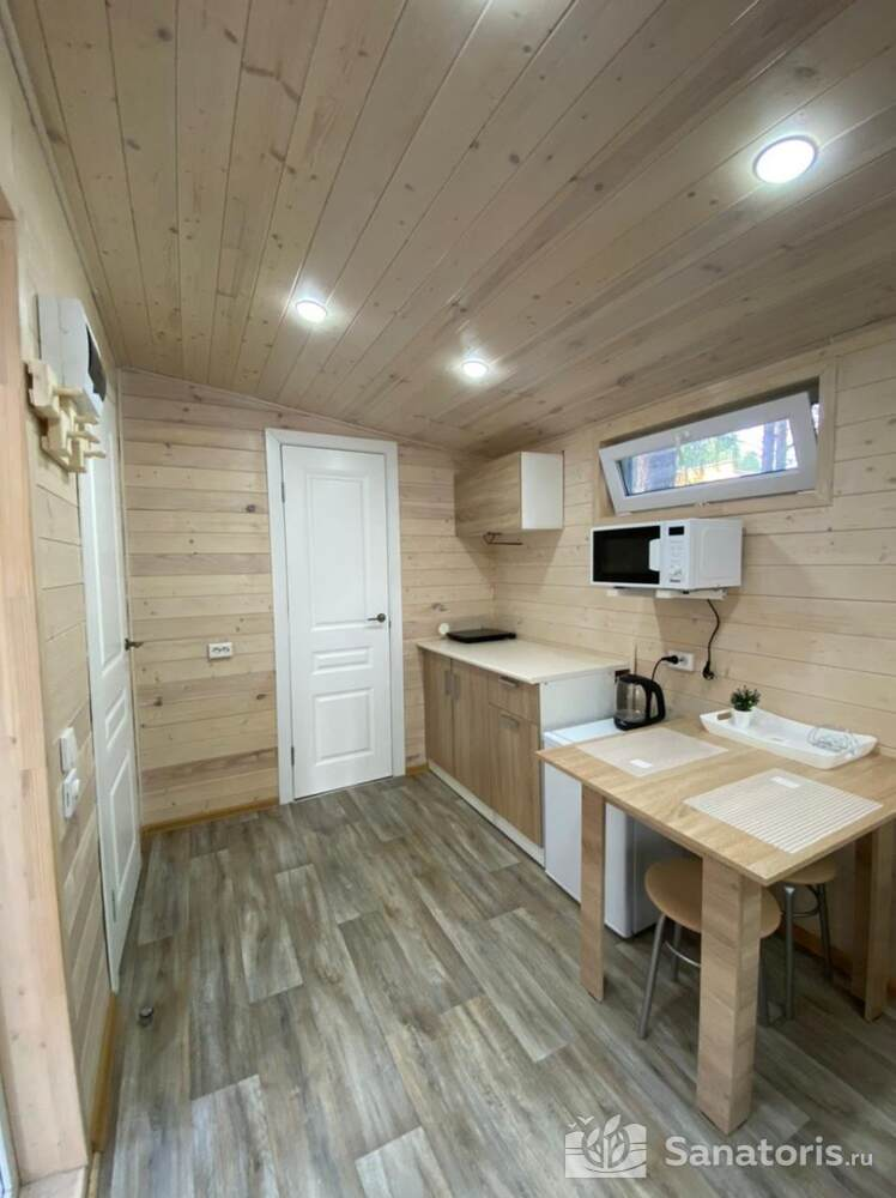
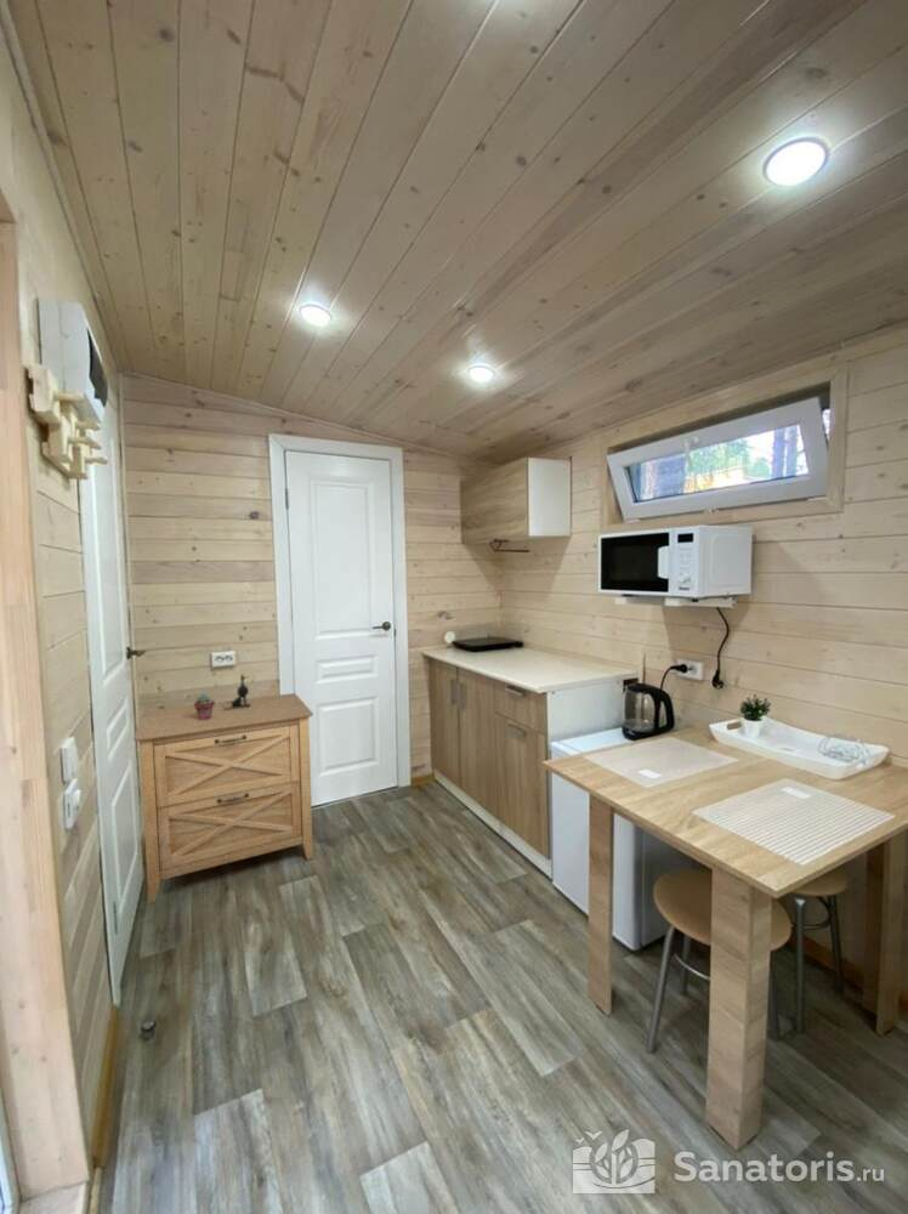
+ decorative figurine (237, 691)
+ cabinet (229, 784)
+ potted succulent (204, 705)
